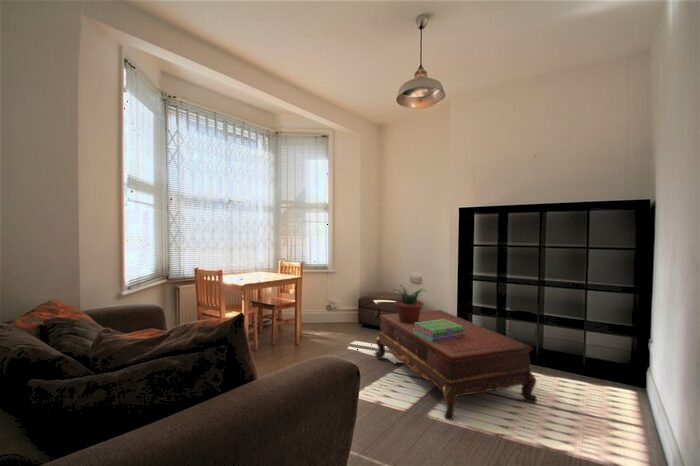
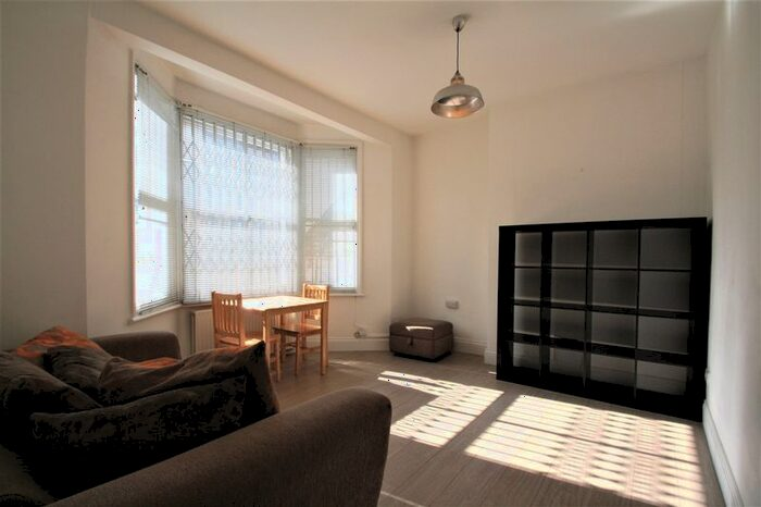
- stack of books (438, 329)
- potted plant (410, 304)
- coffee table (444, 351)
